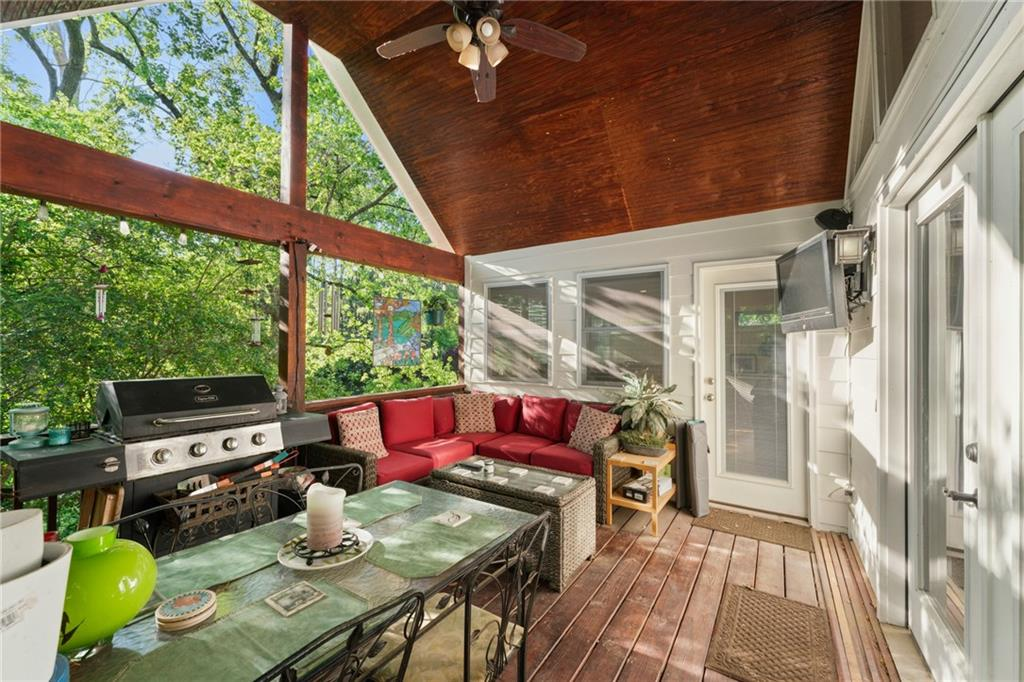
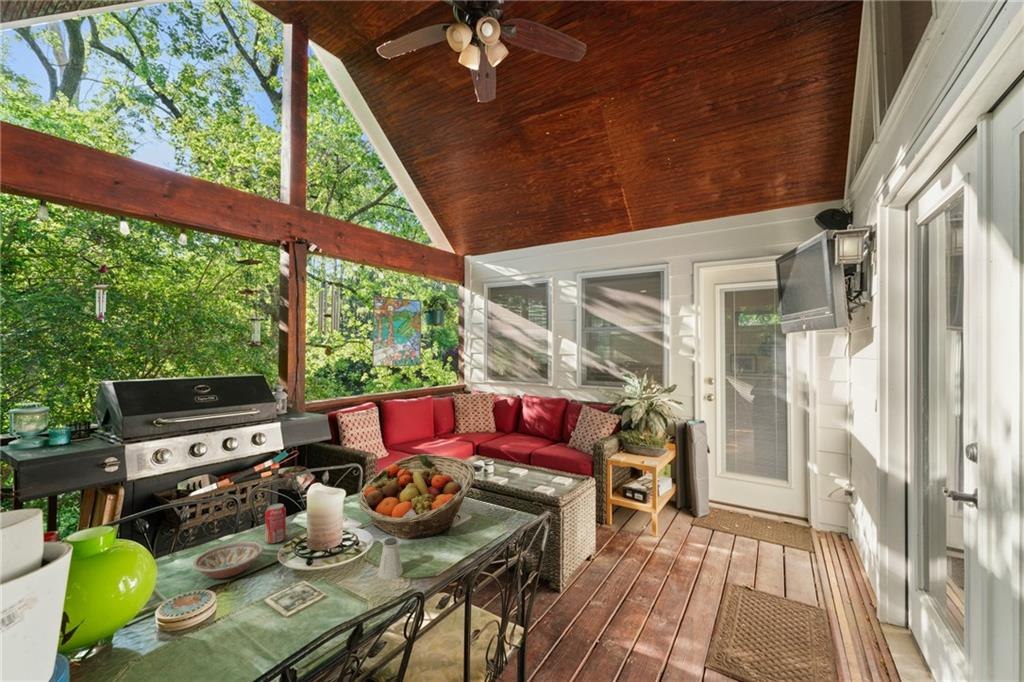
+ saltshaker (390, 556)
+ fruit basket (417, 492)
+ beverage can (275, 523)
+ bowl (229, 562)
